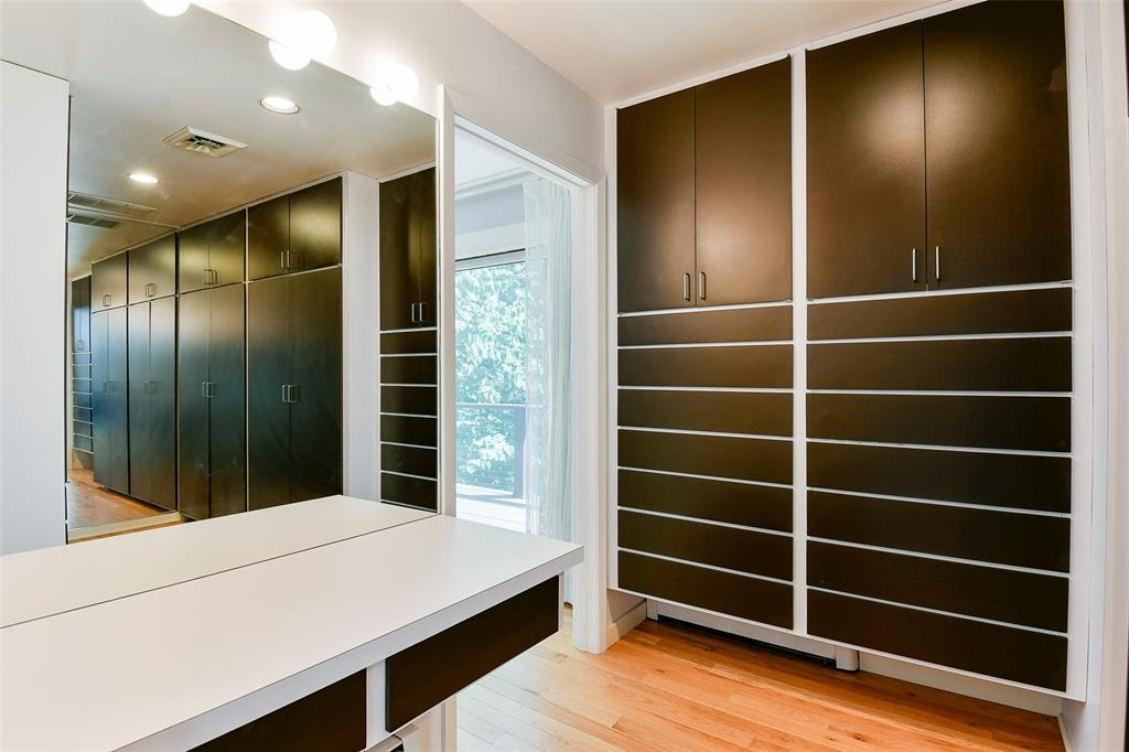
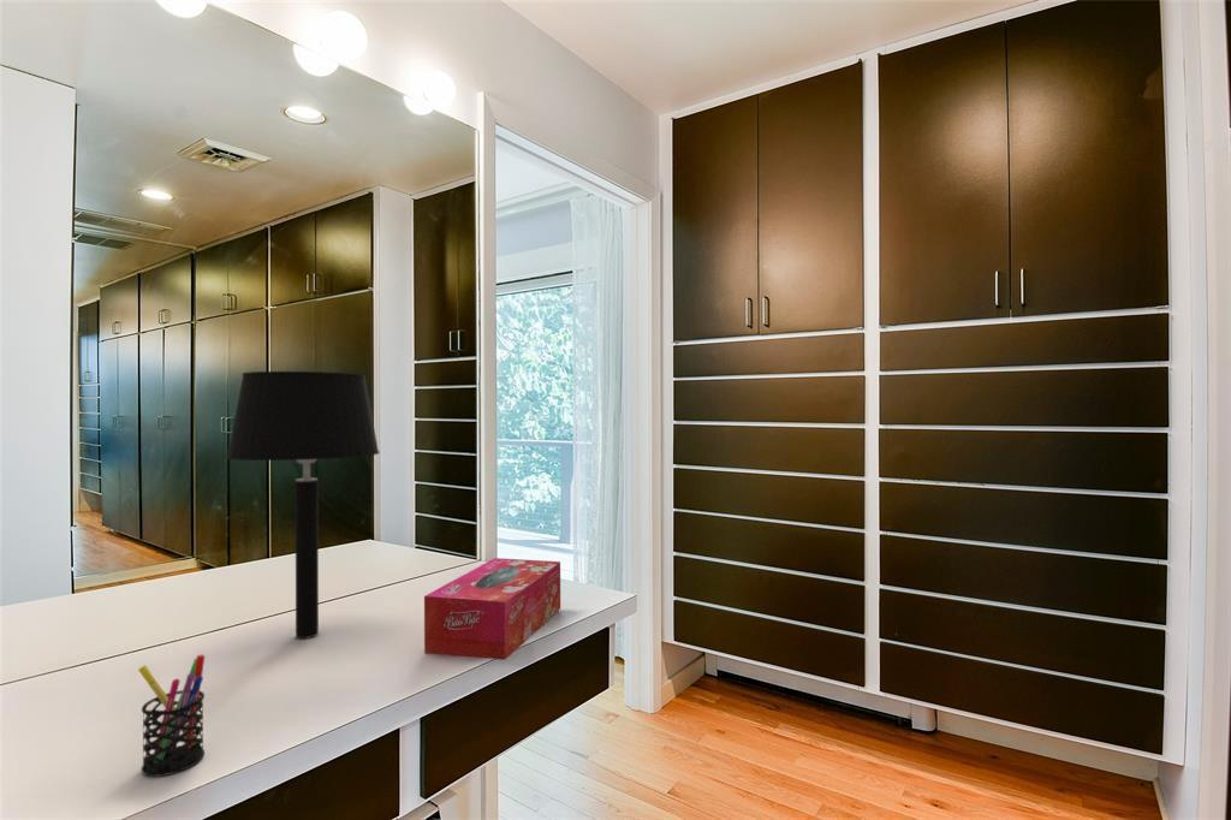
+ tissue box (499, 602)
+ table lamp (307, 504)
+ pen holder (180, 706)
